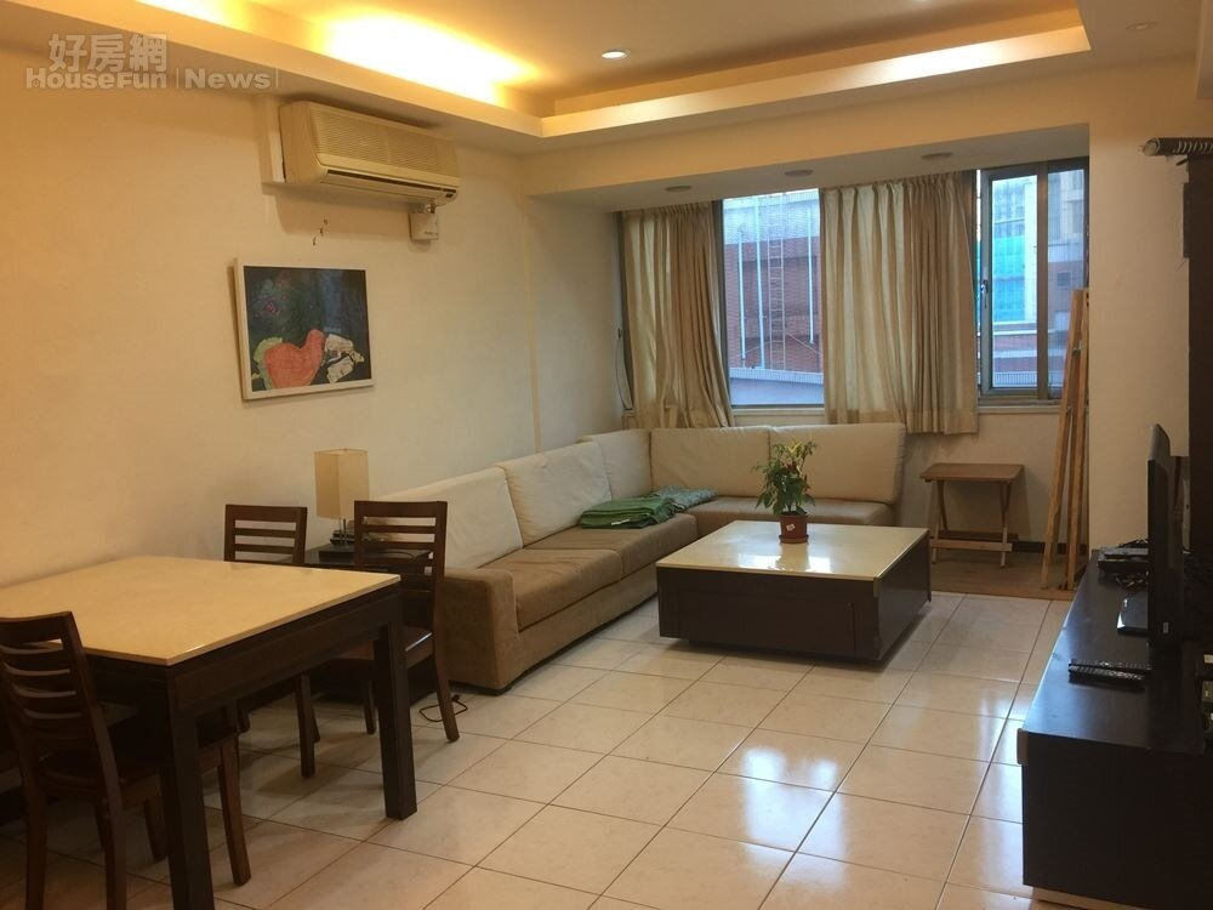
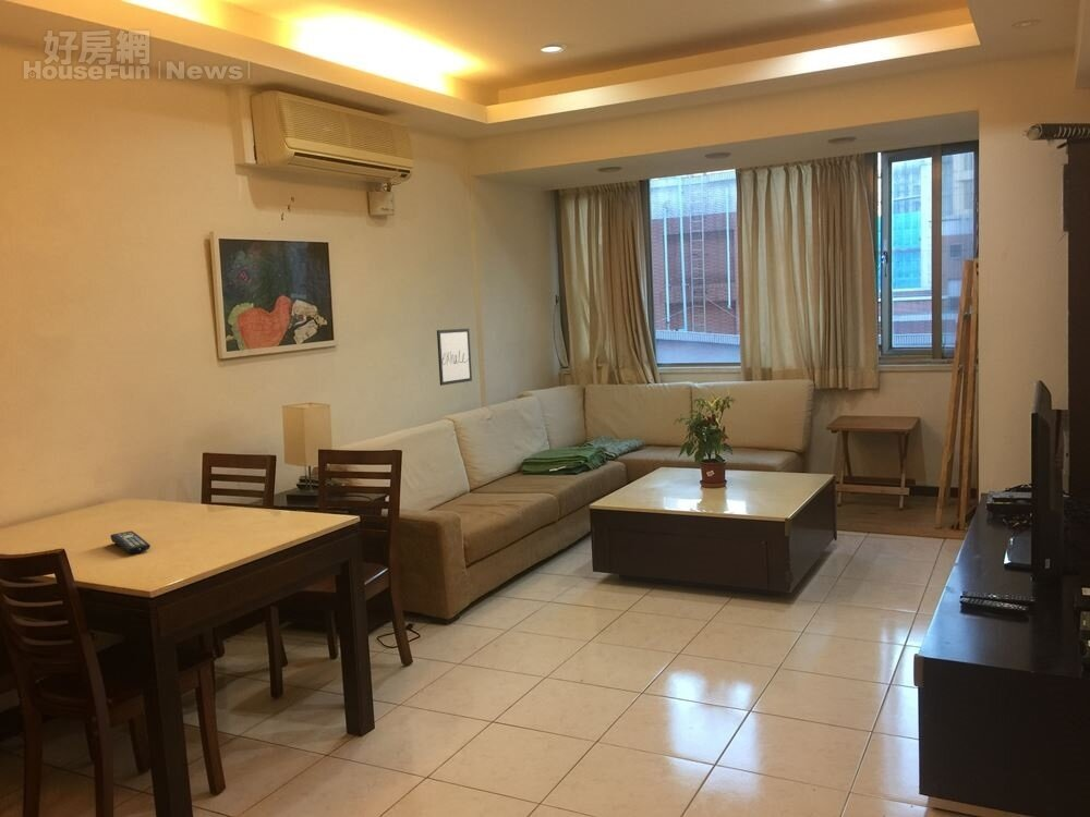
+ remote control (129, 541)
+ wall art (455, 356)
